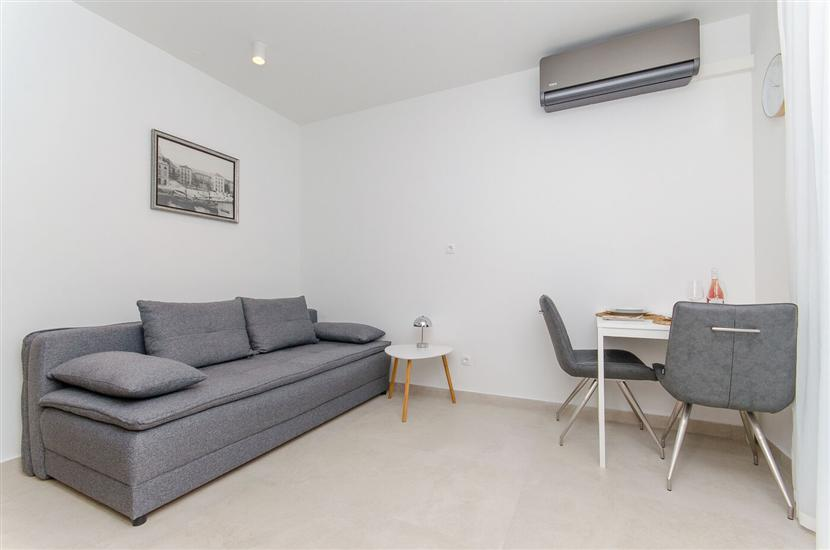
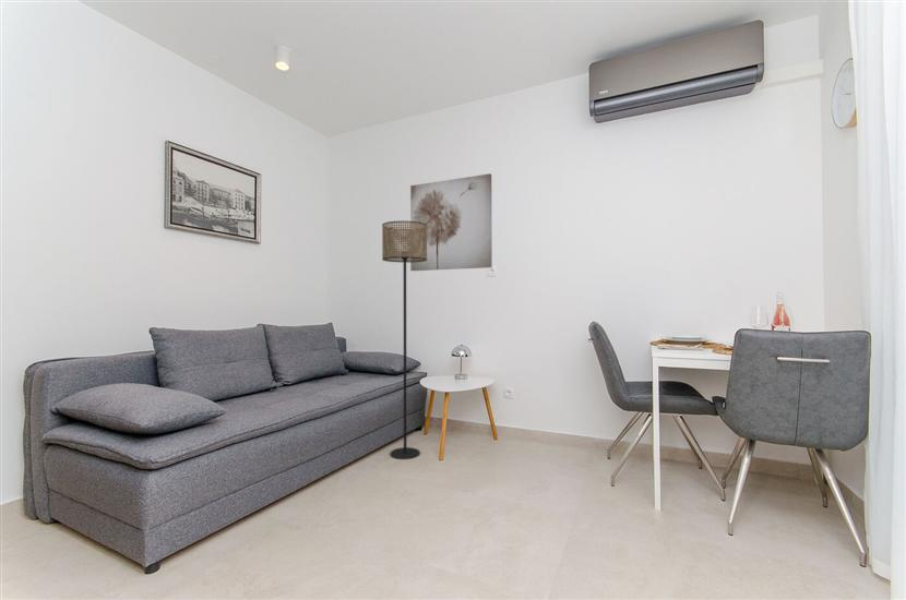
+ wall art (449, 224)
+ floor lamp (405, 338)
